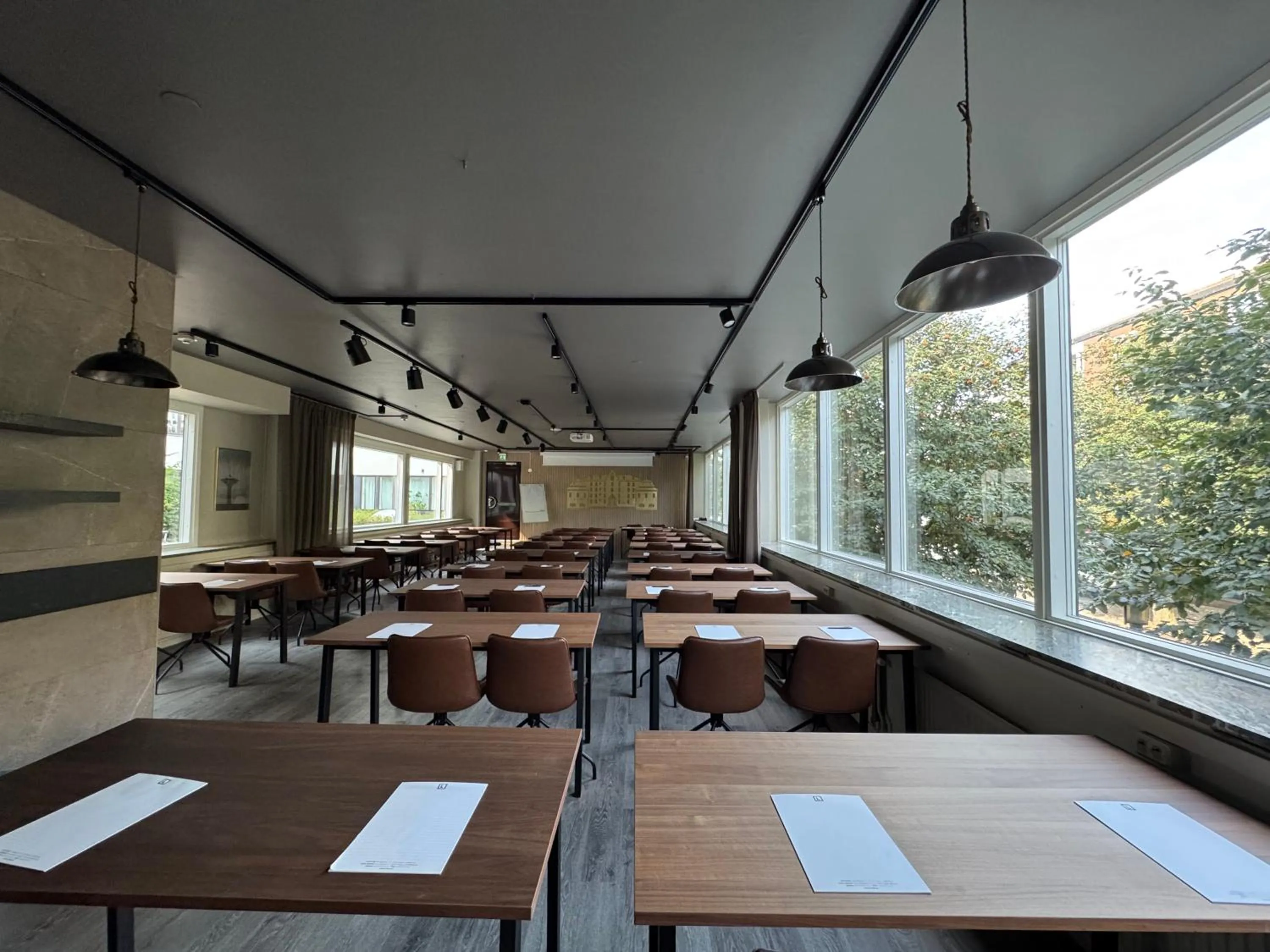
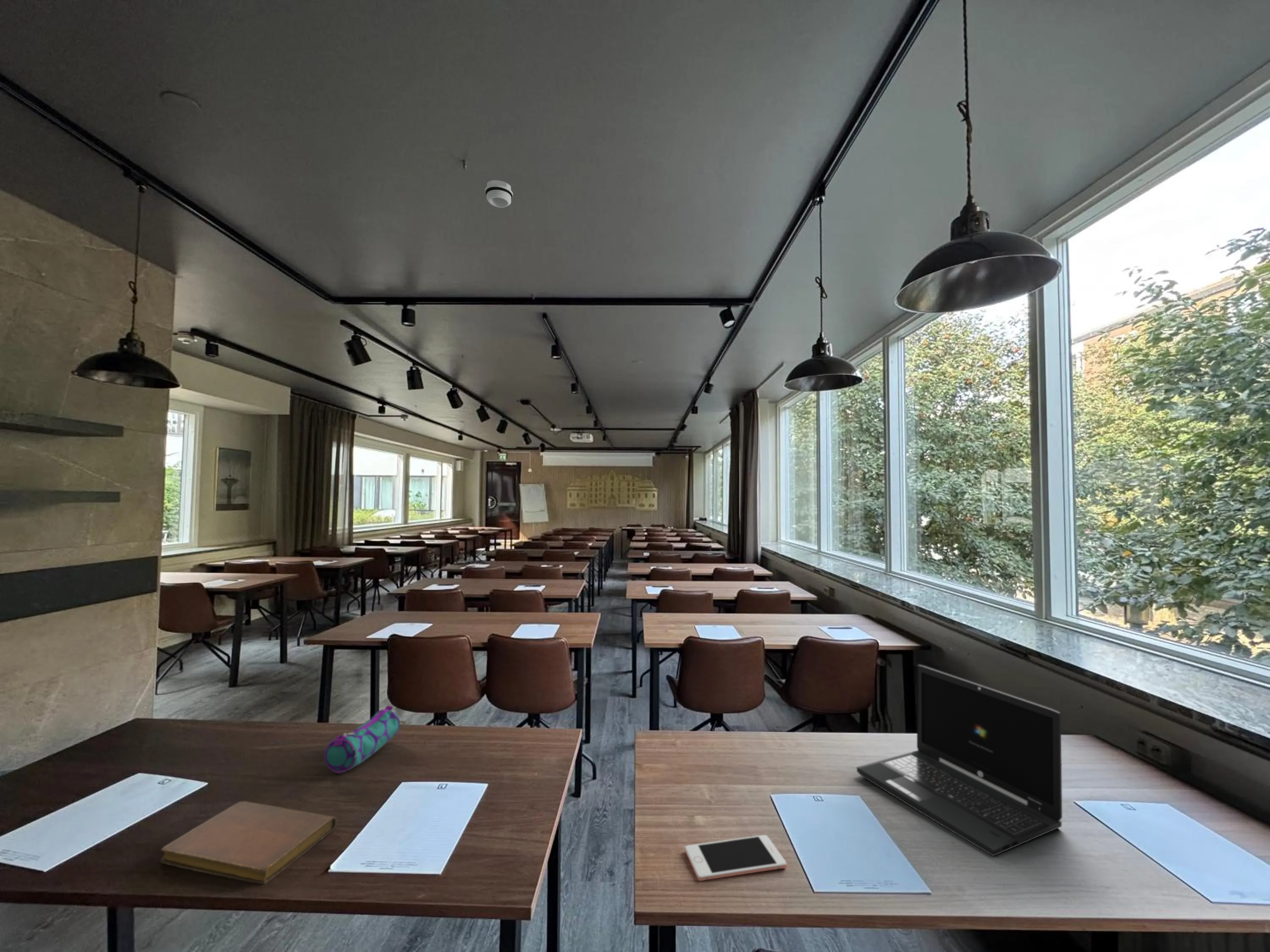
+ pencil case (365, 738)
+ cell phone (734, 856)
+ smoke detector (499, 195)
+ notebook (252, 838)
+ laptop (950, 746)
